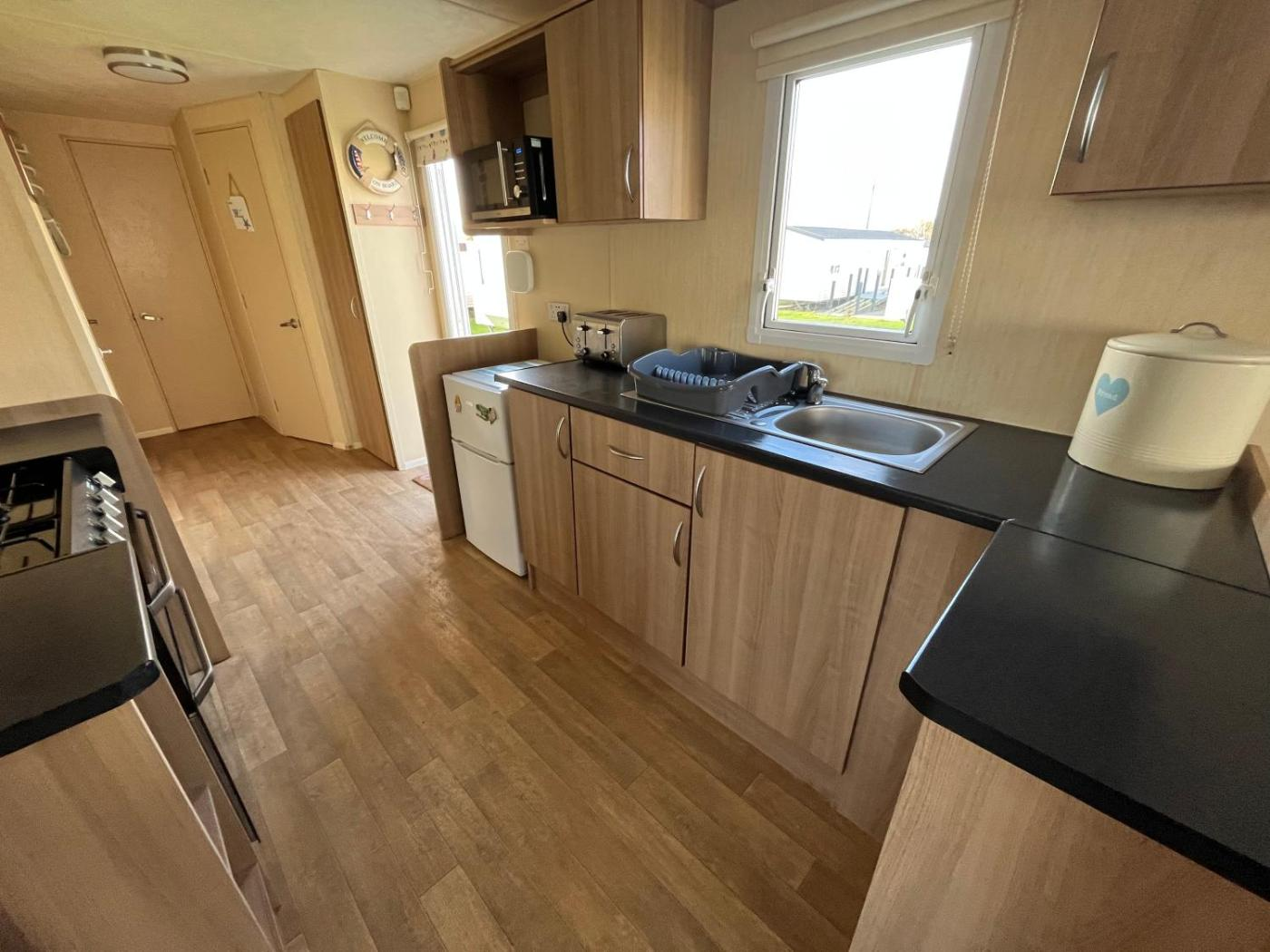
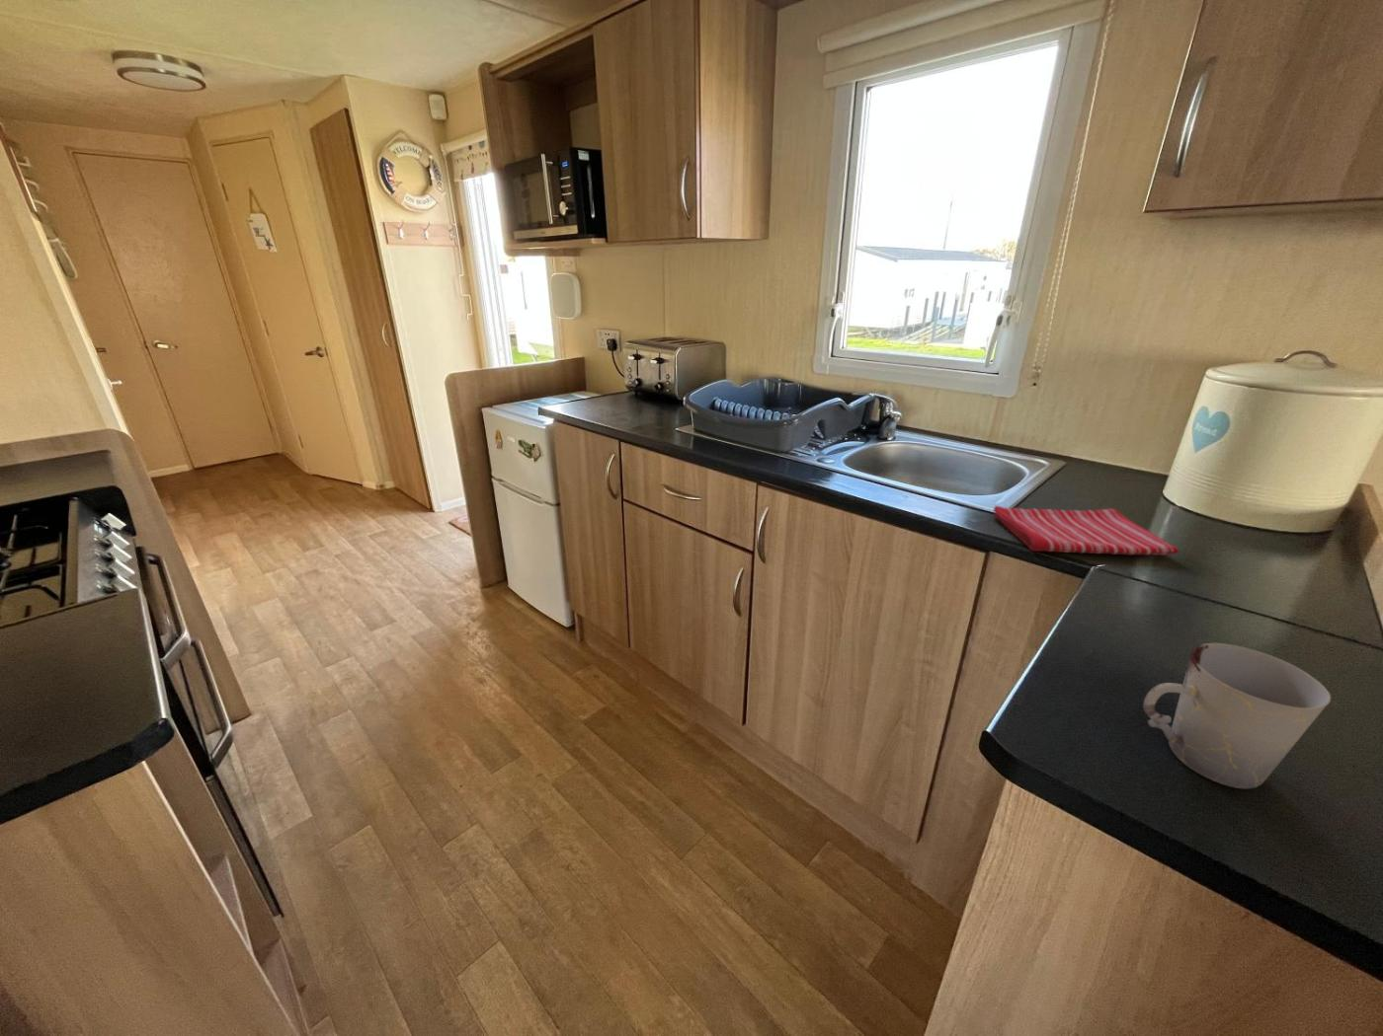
+ dish towel (1077, 529)
+ cup (1213, 715)
